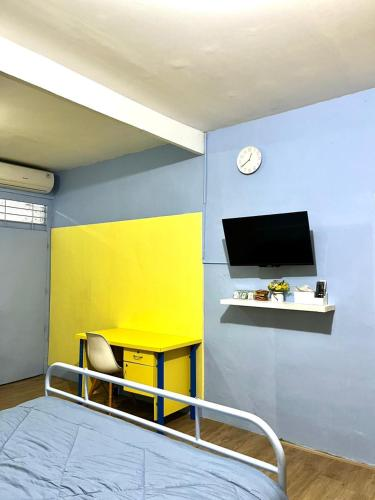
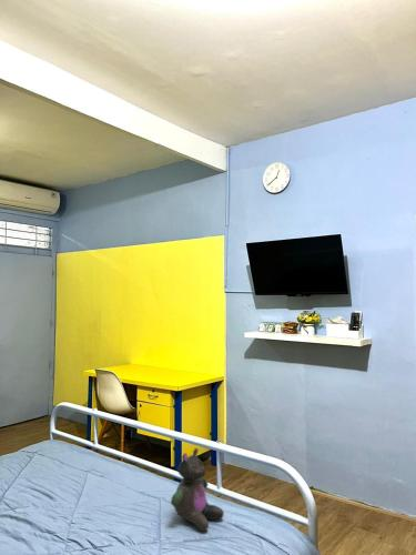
+ stuffed bear (197, 486)
